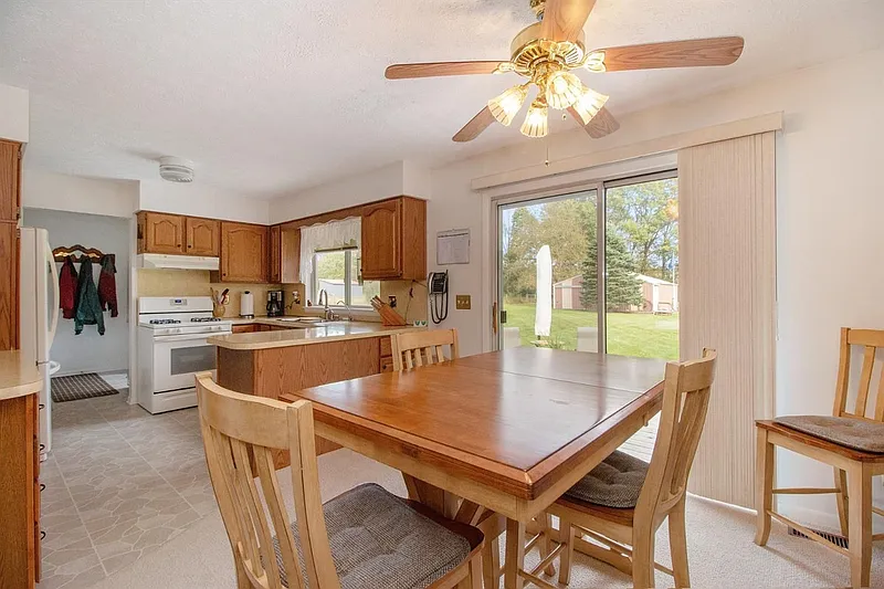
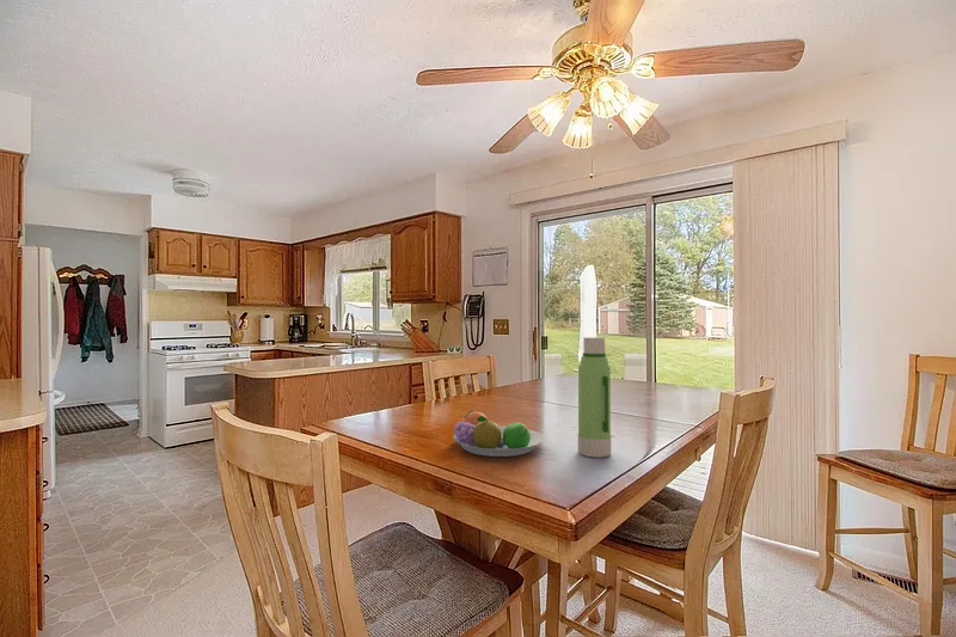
+ water bottle (594, 394)
+ fruit bowl (498, 428)
